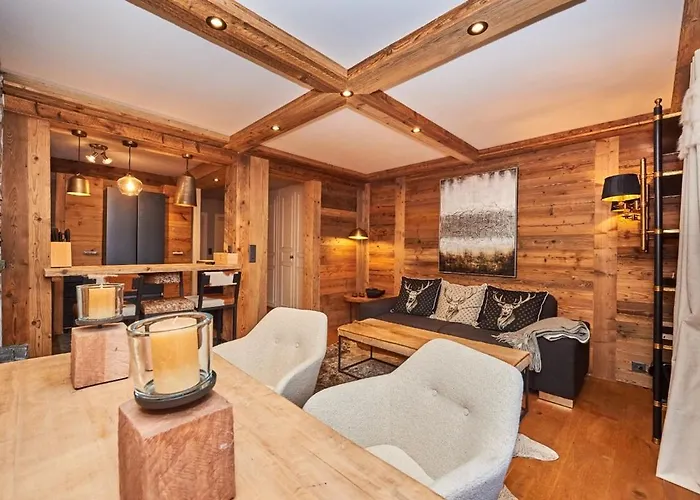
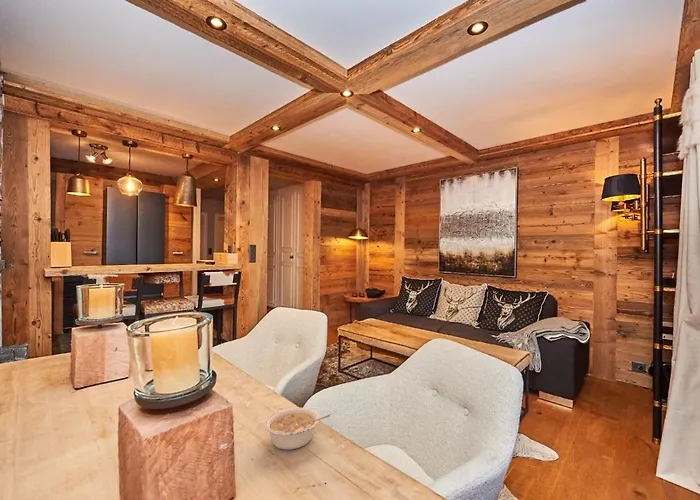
+ legume (294, 426)
